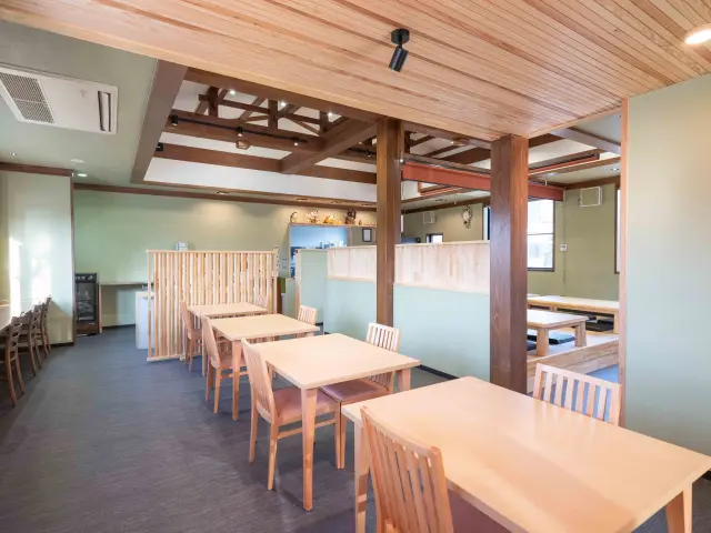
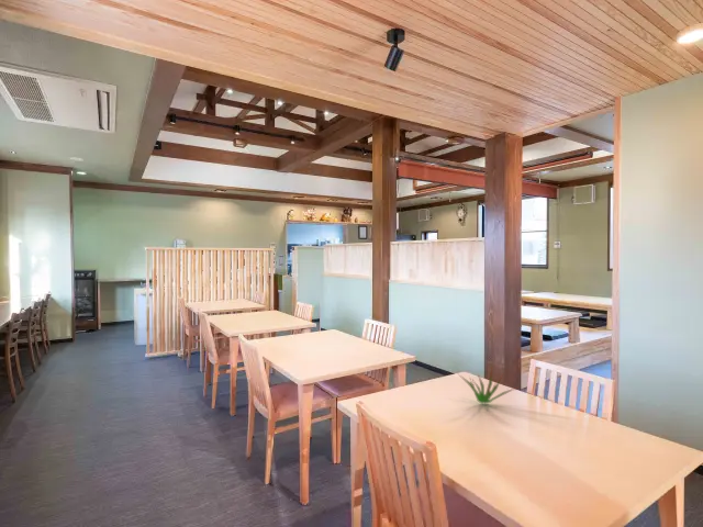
+ succulent plant (491, 384)
